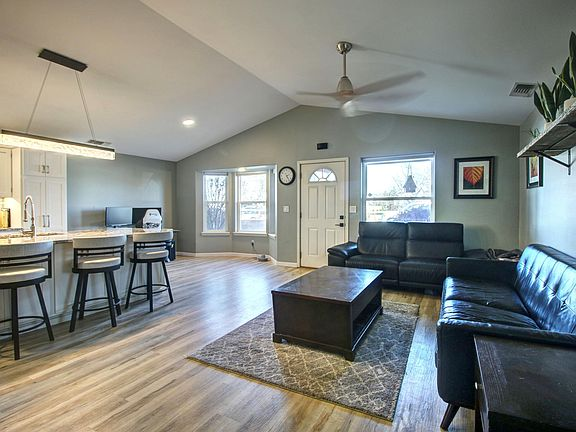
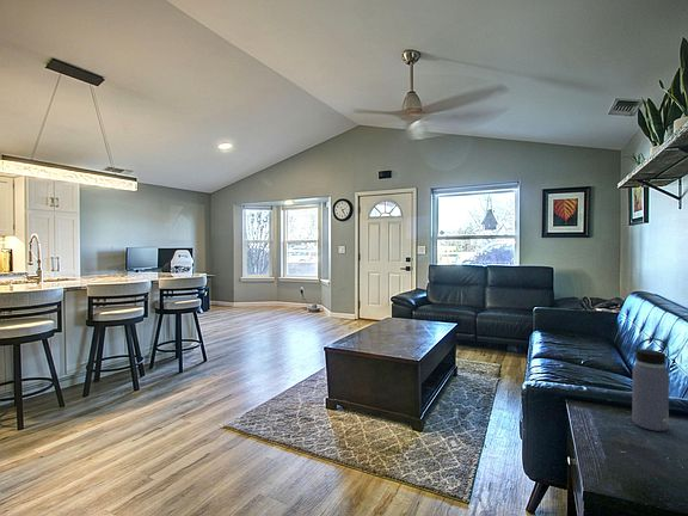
+ water bottle (650, 382)
